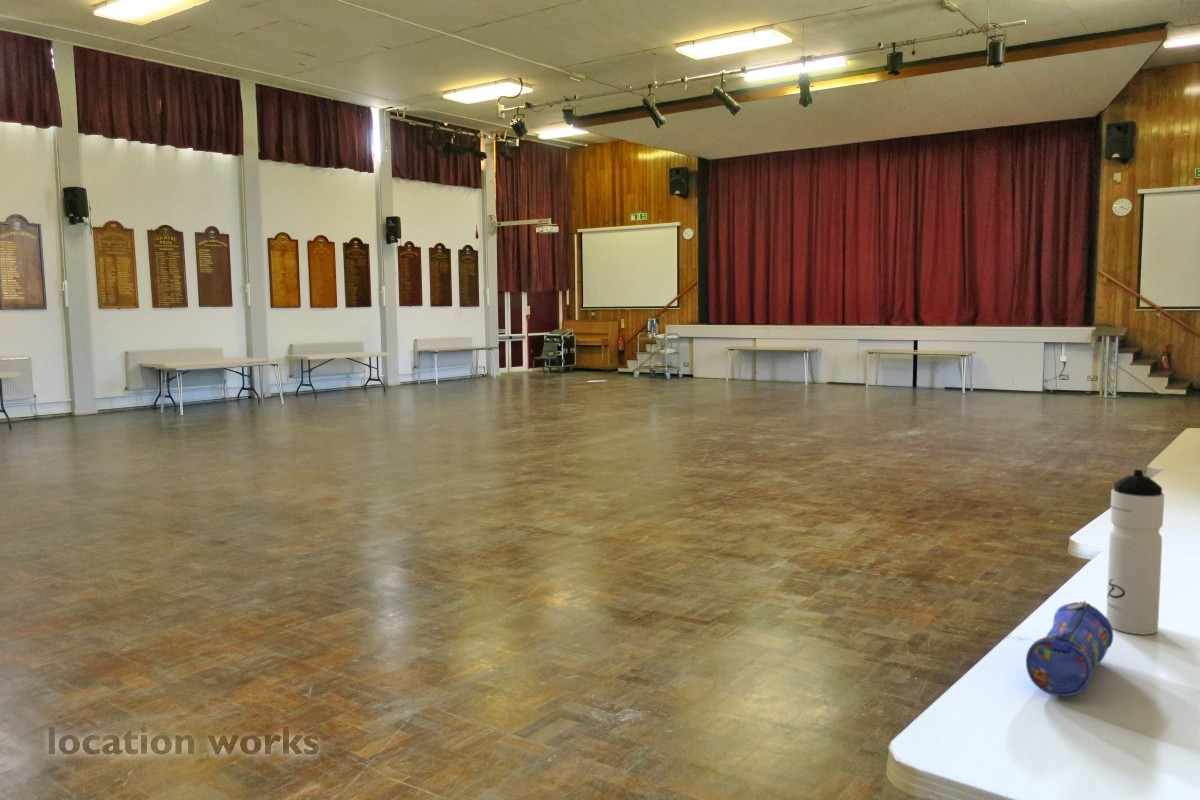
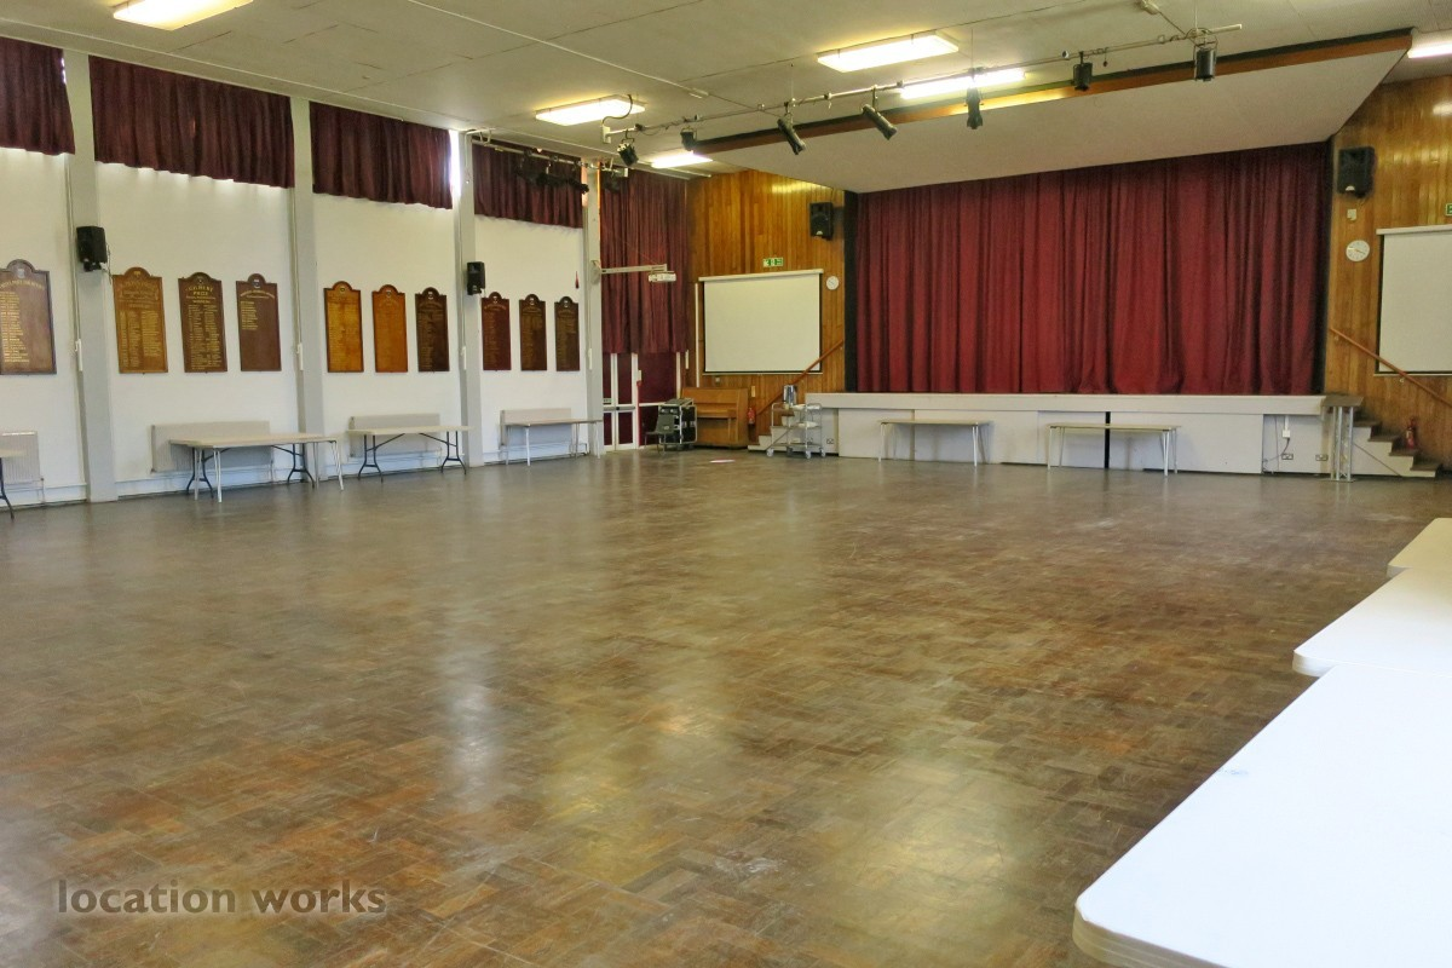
- pencil case (1071, 644)
- water bottle (1135, 549)
